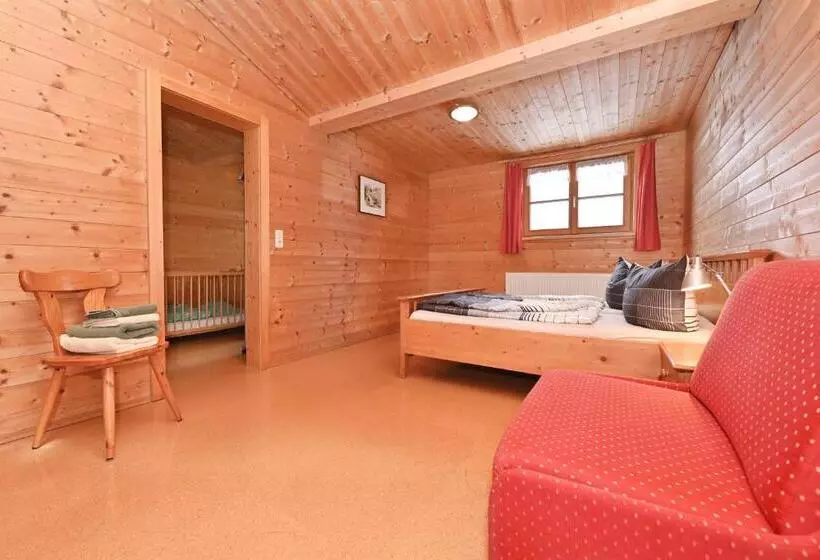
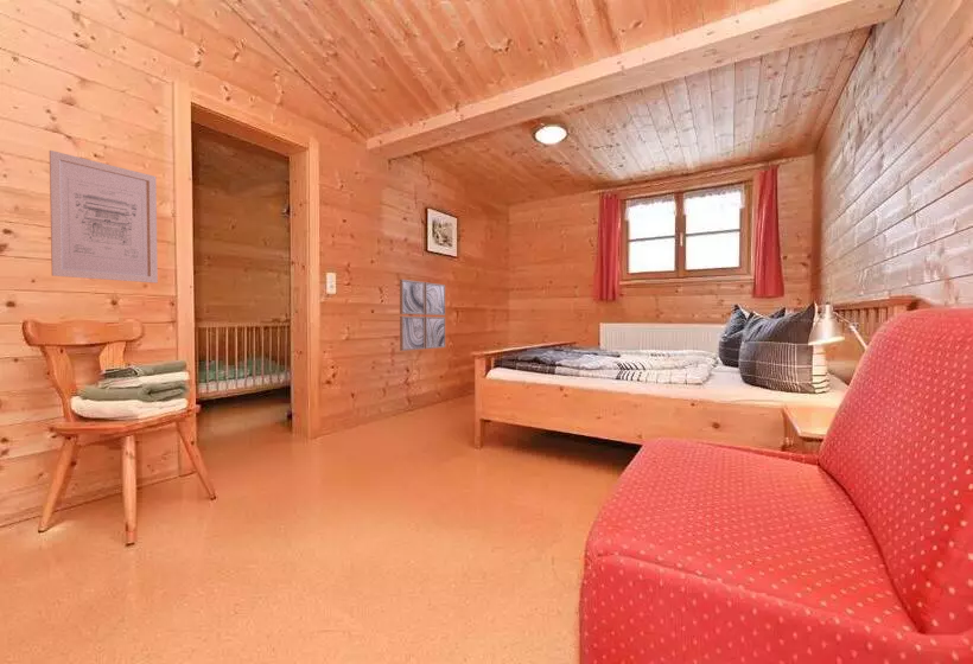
+ wall art (424, 314)
+ wall art (107, 222)
